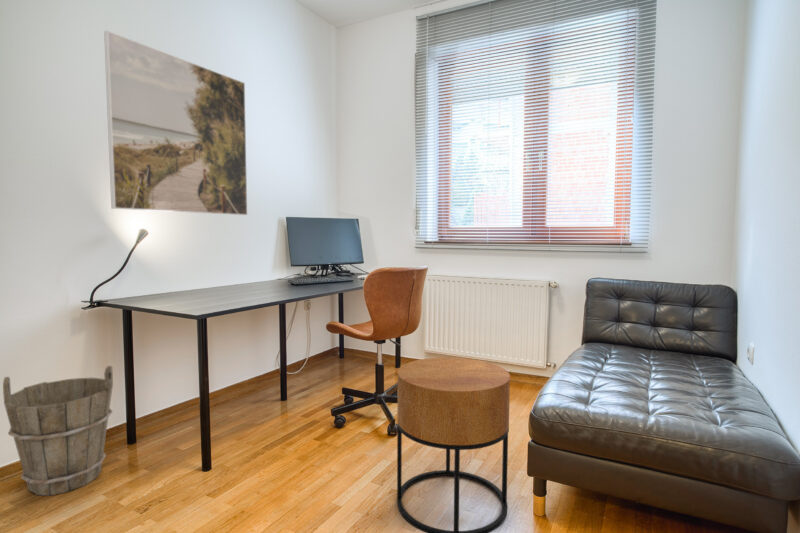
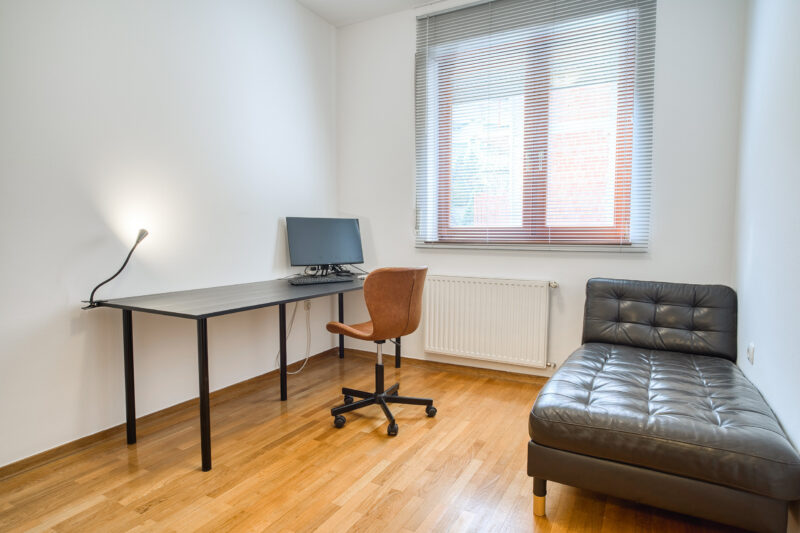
- side table (452, 438)
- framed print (186, 137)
- bucket (63, 425)
